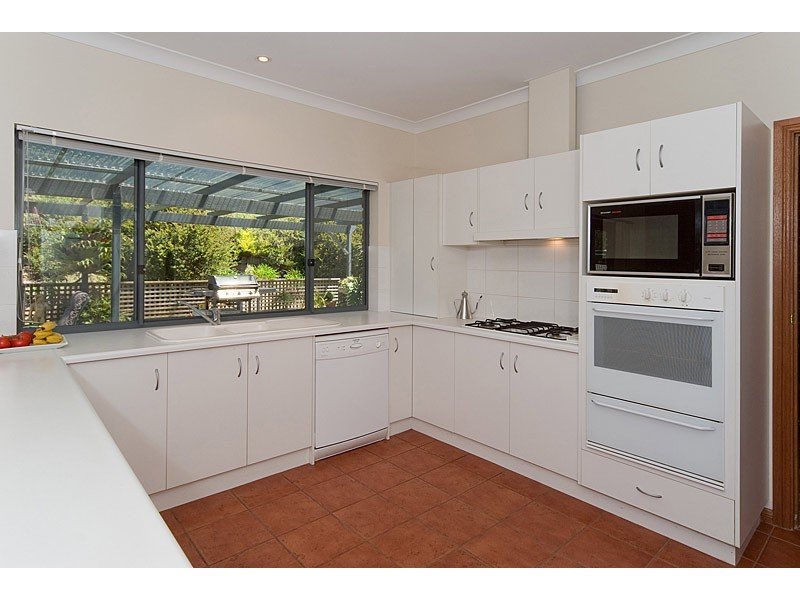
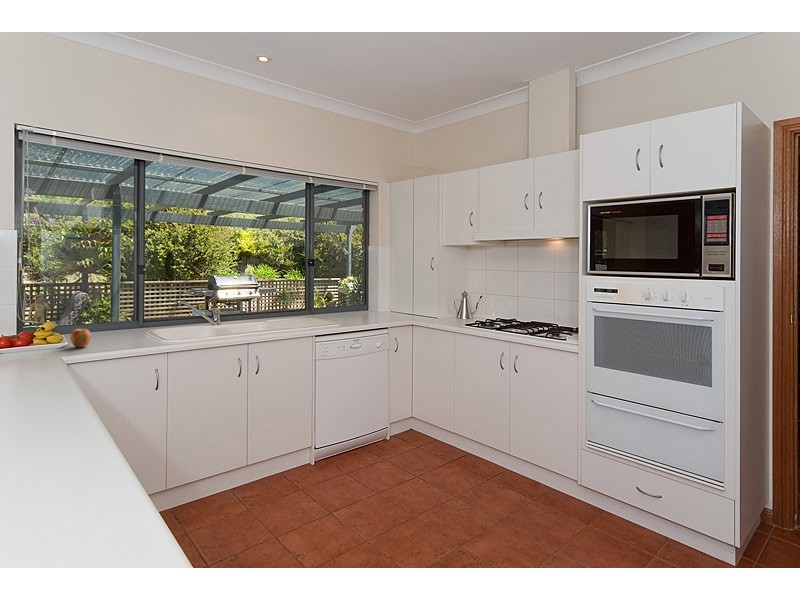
+ apple (80, 337)
